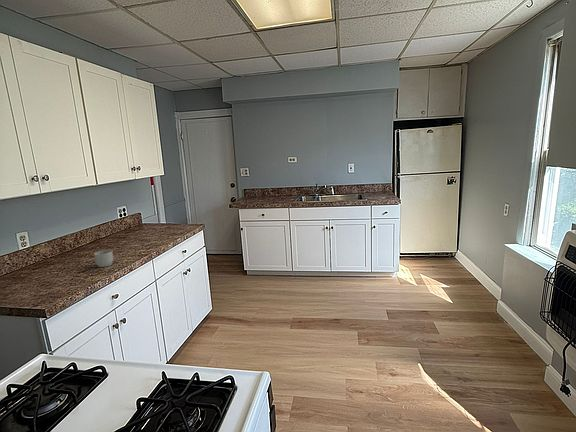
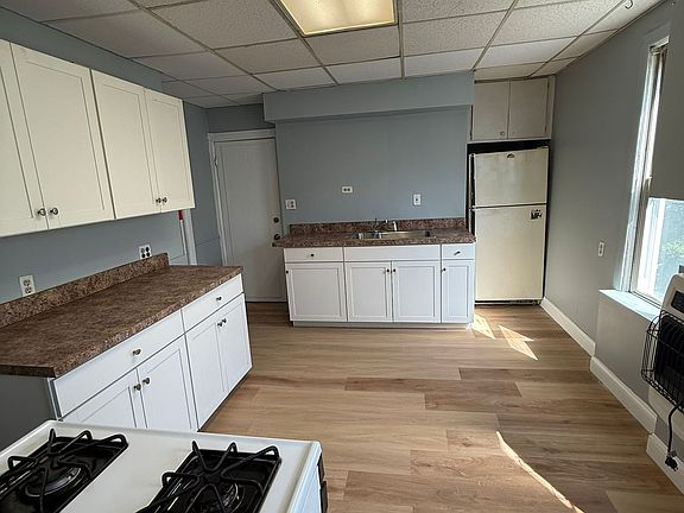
- mug (105, 257)
